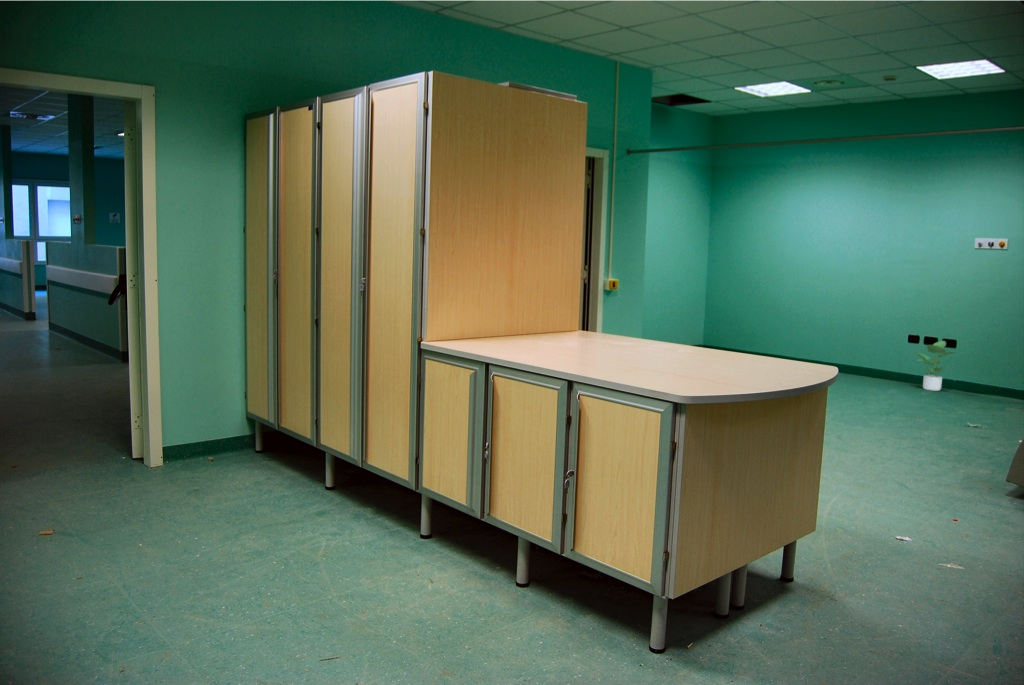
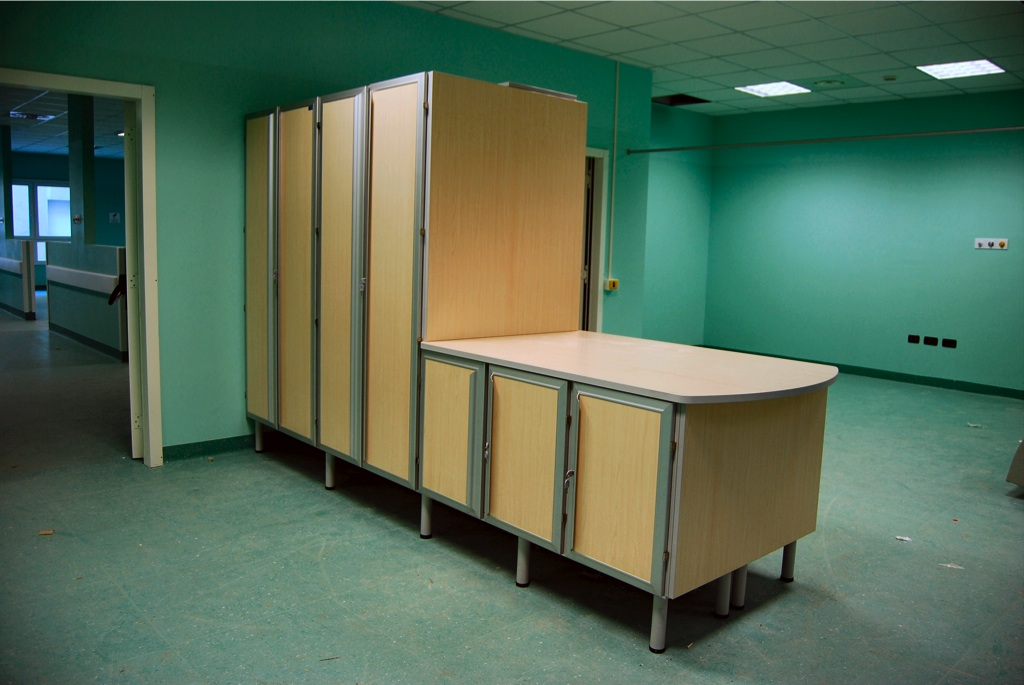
- potted plant (931, 364)
